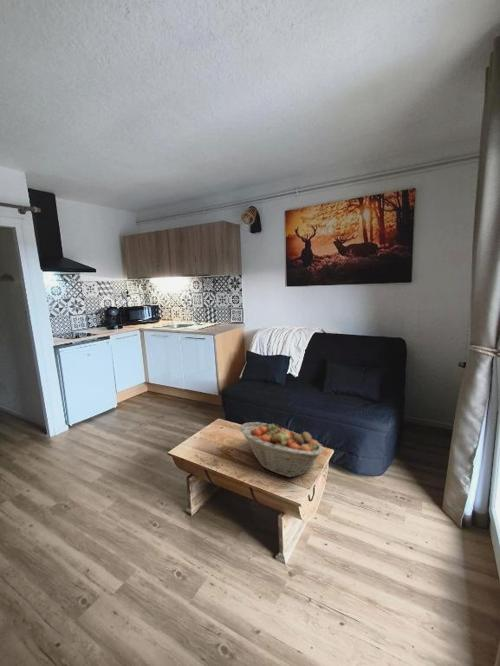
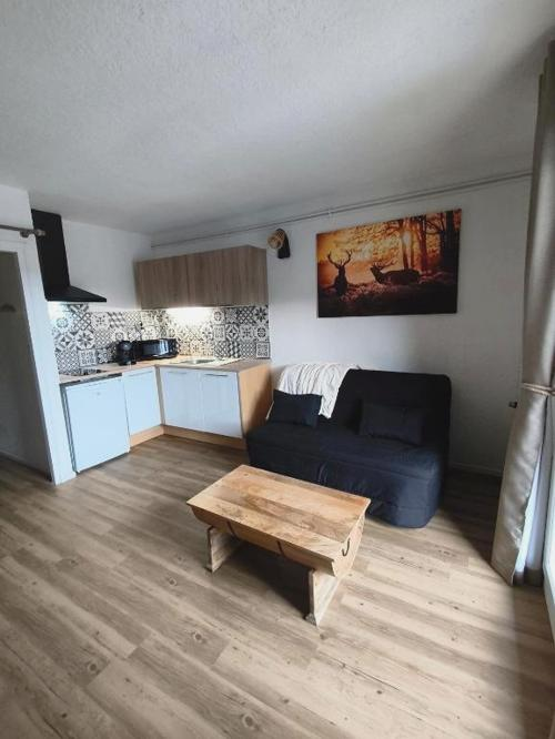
- fruit basket (279, 443)
